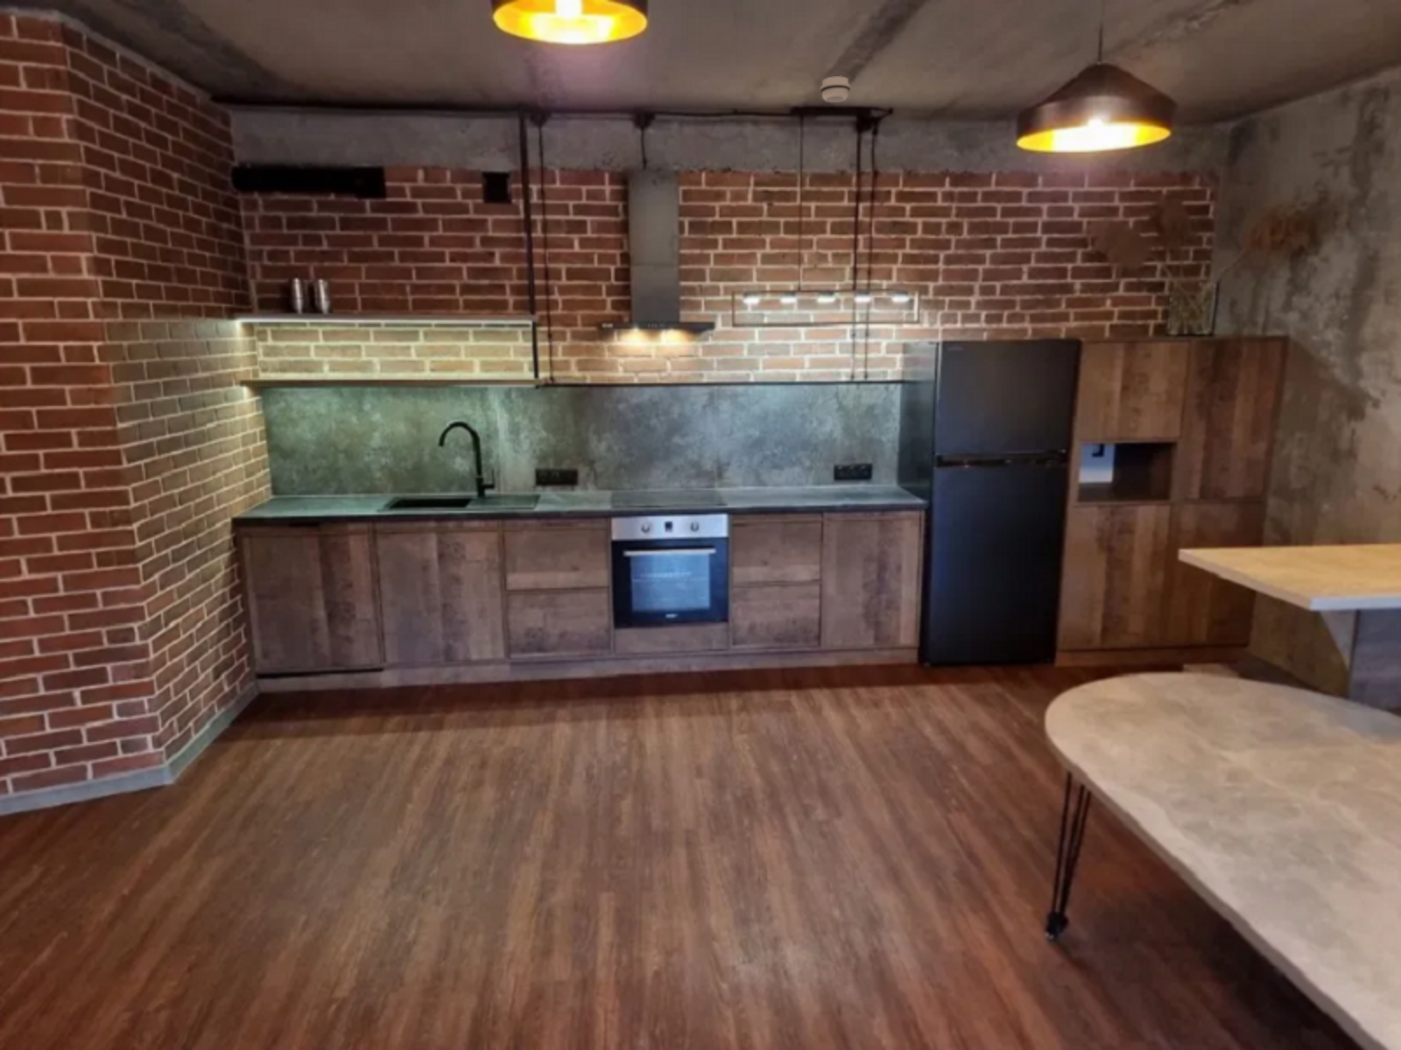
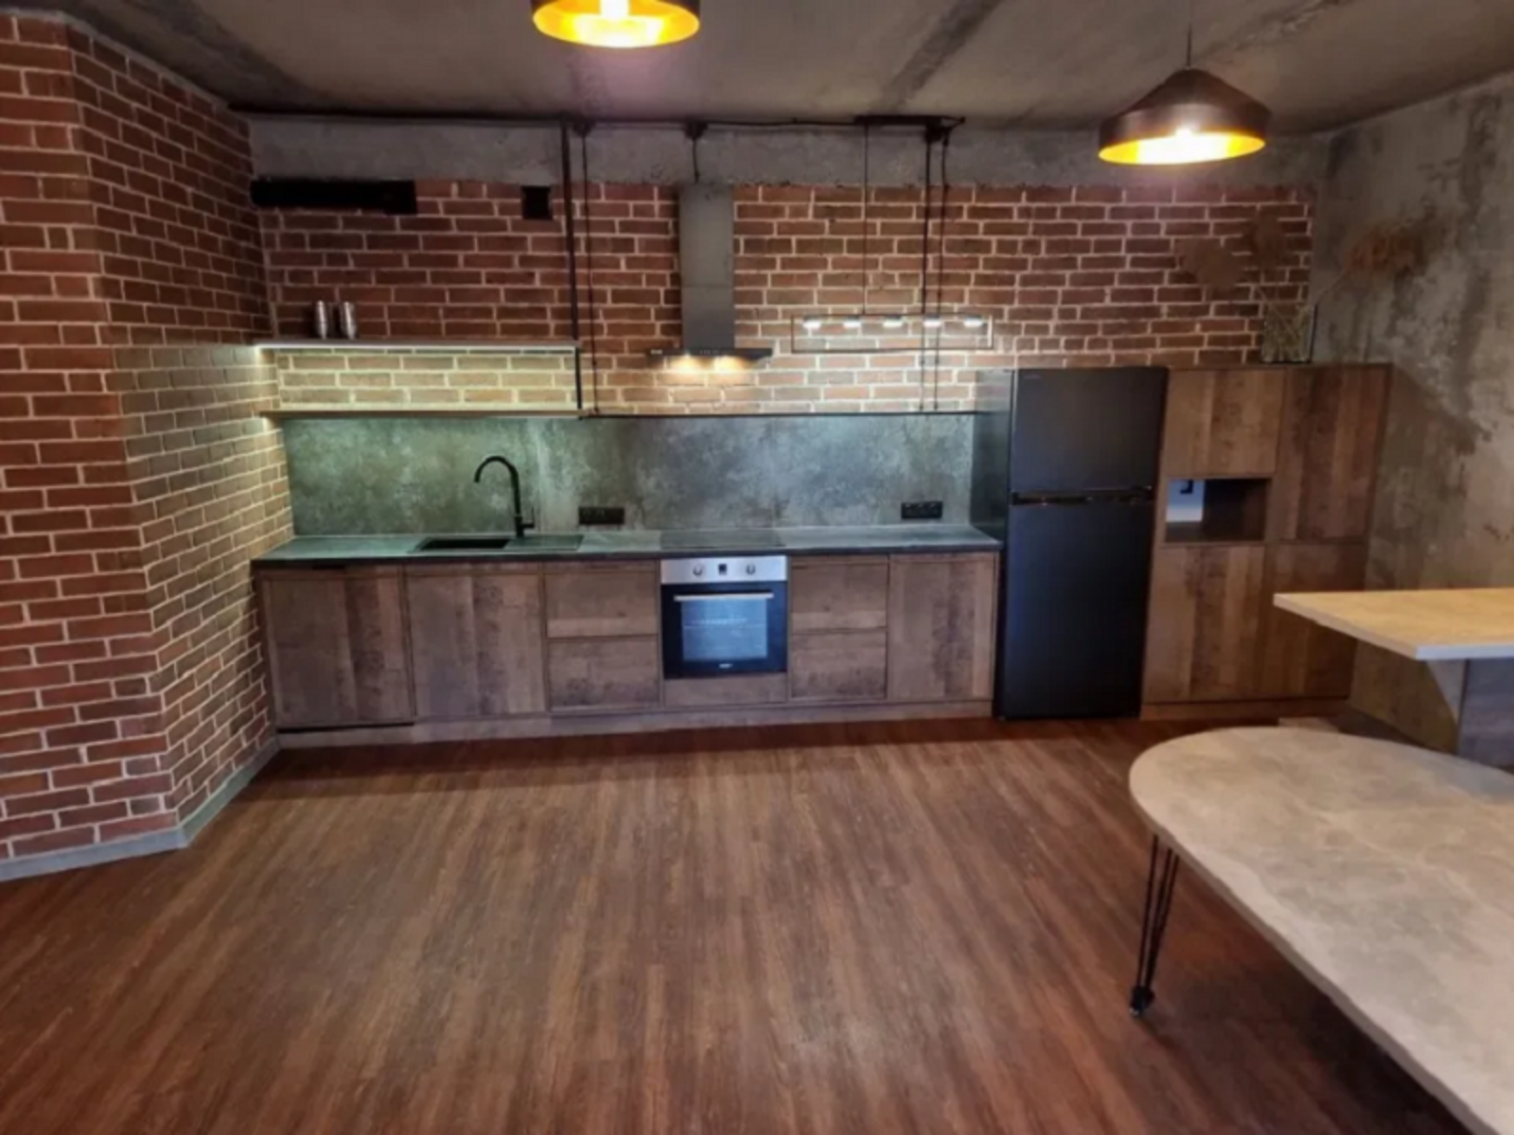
- smoke detector (835, 89)
